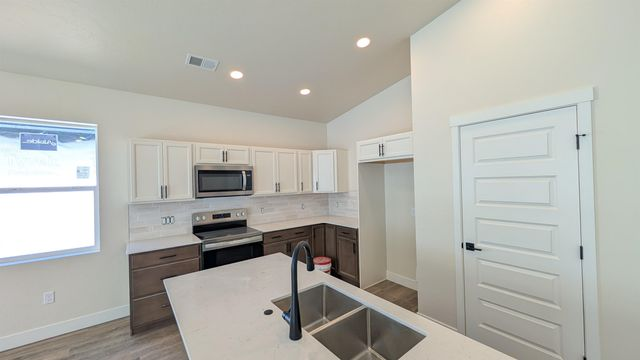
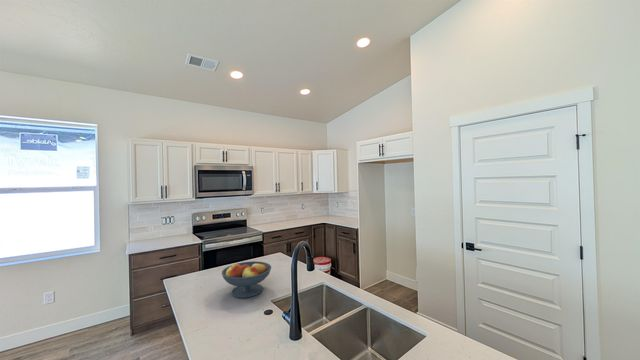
+ fruit bowl (247, 276)
